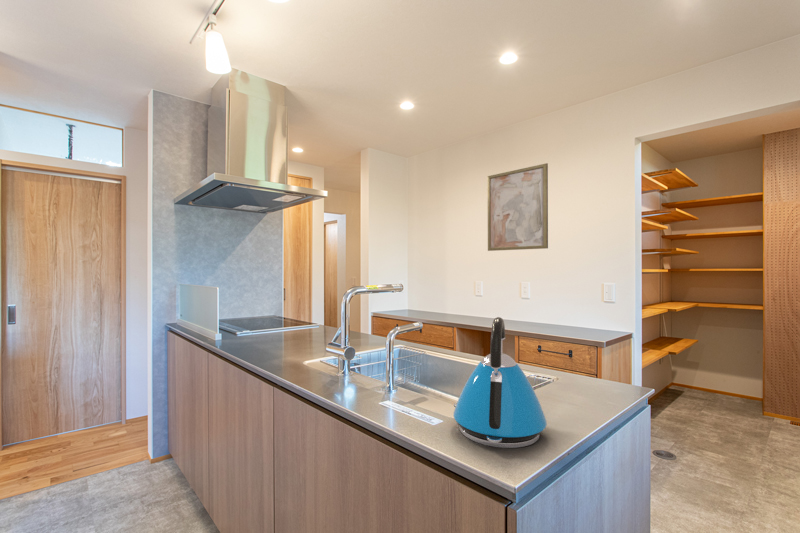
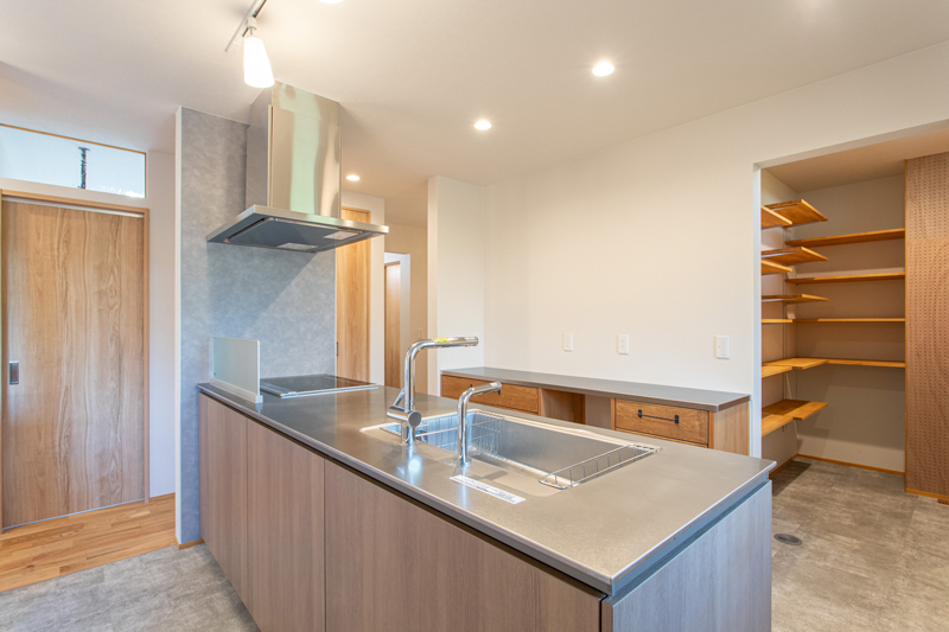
- wall art (515, 209)
- kettle (498, 374)
